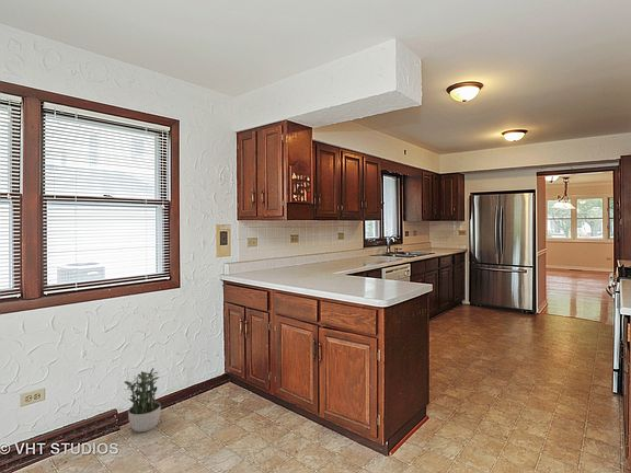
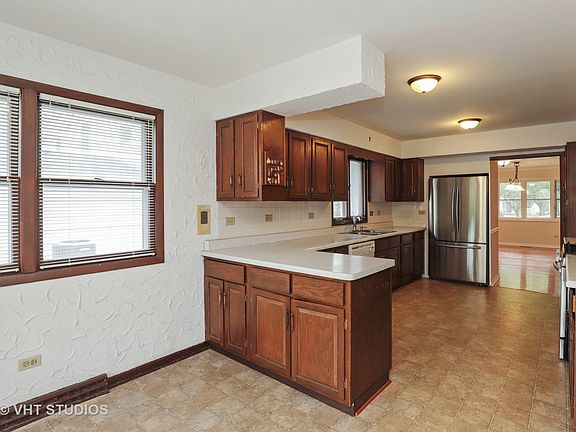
- potted plant (141, 397)
